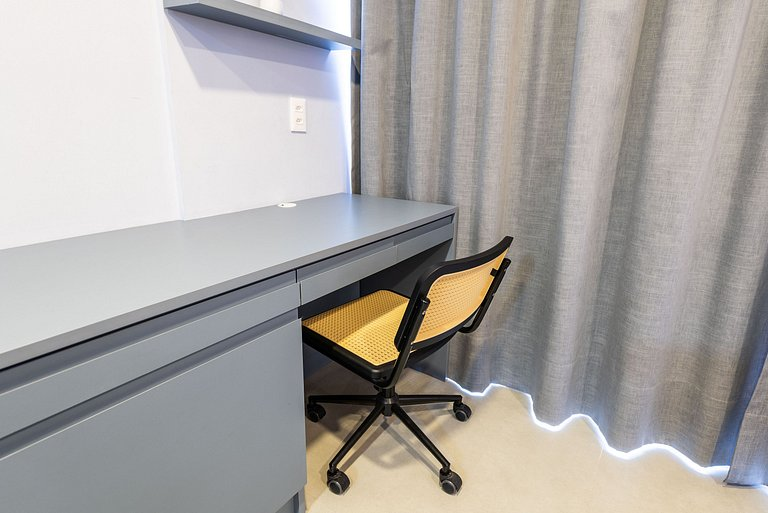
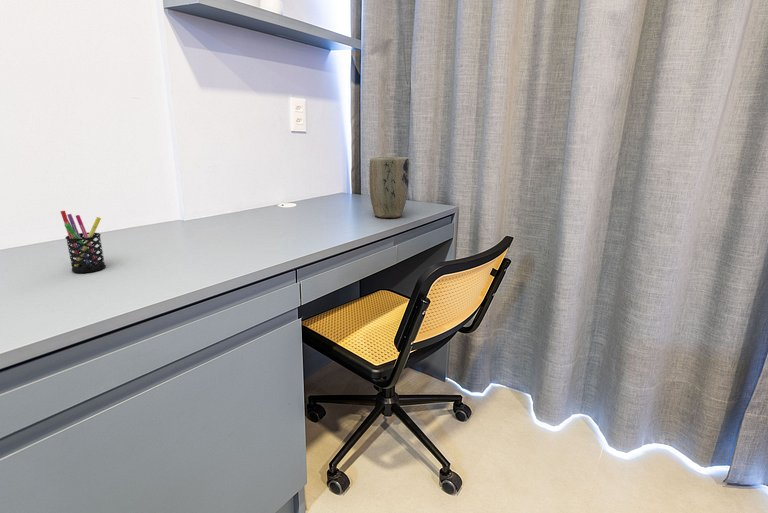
+ pen holder (80, 240)
+ plant pot (389, 187)
